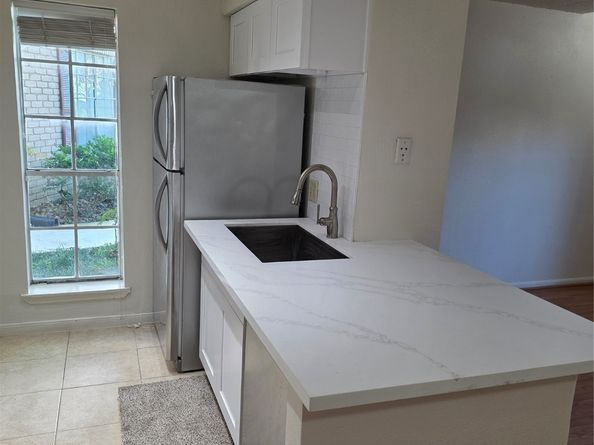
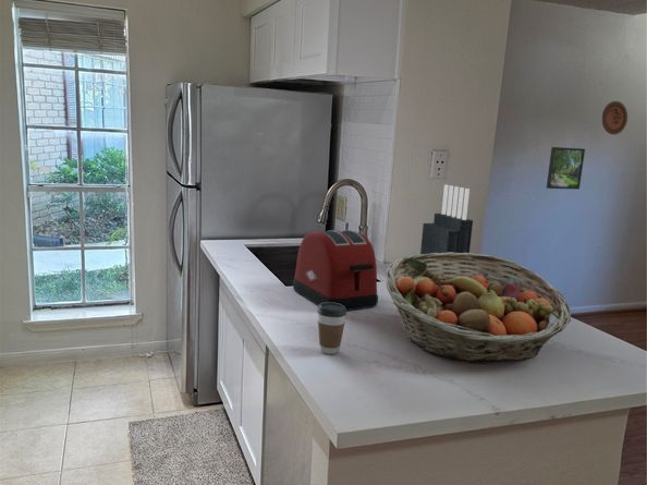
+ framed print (565, 168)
+ fruit basket (474, 304)
+ coffee cup (330, 328)
+ toaster (337, 265)
+ decorative plate (614, 118)
+ knife block (443, 231)
